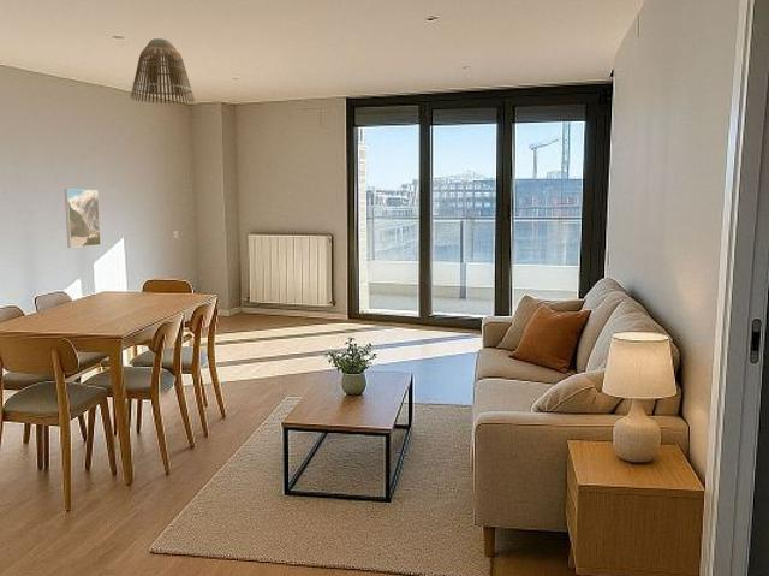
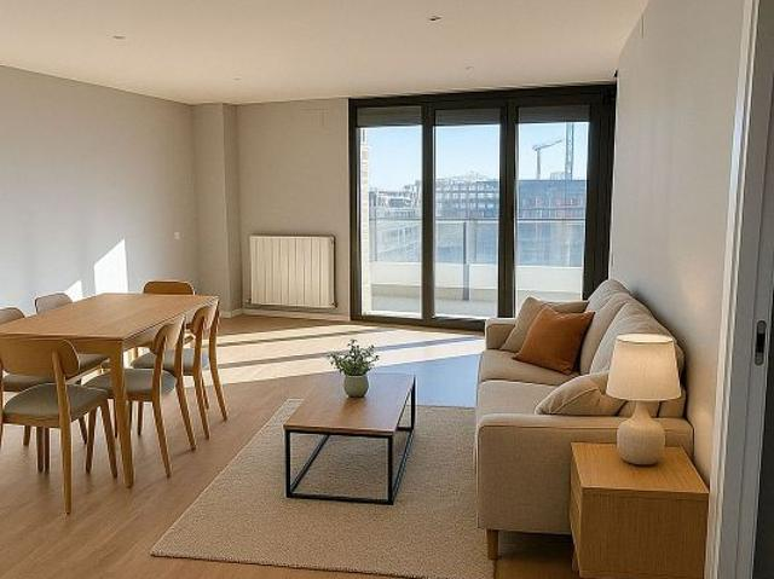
- lamp shade (162, 70)
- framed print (83, 218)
